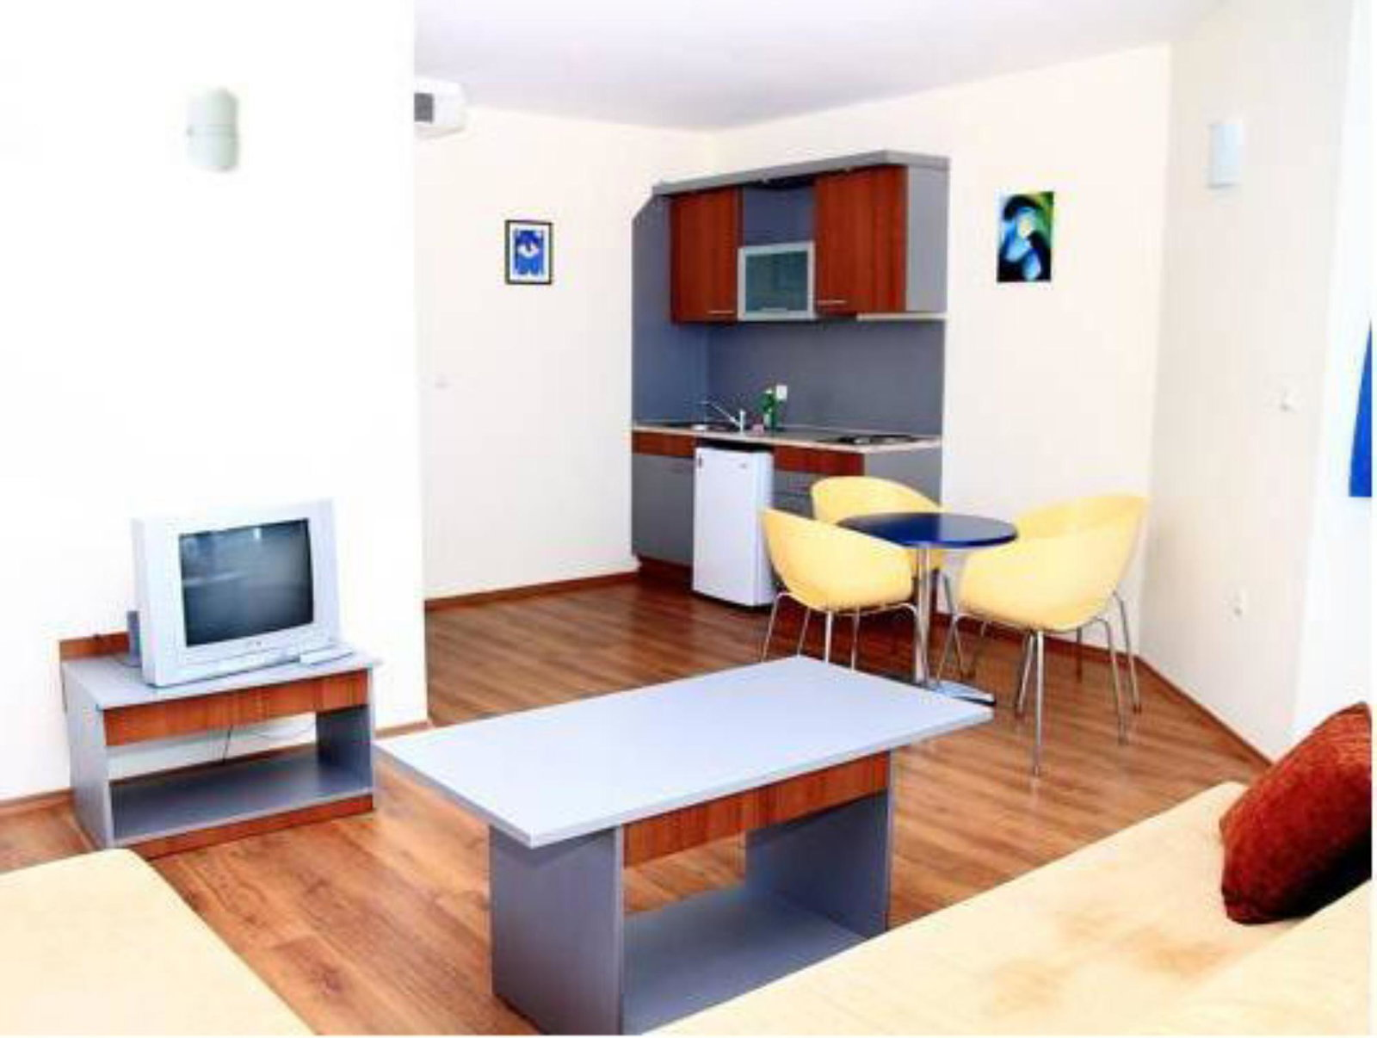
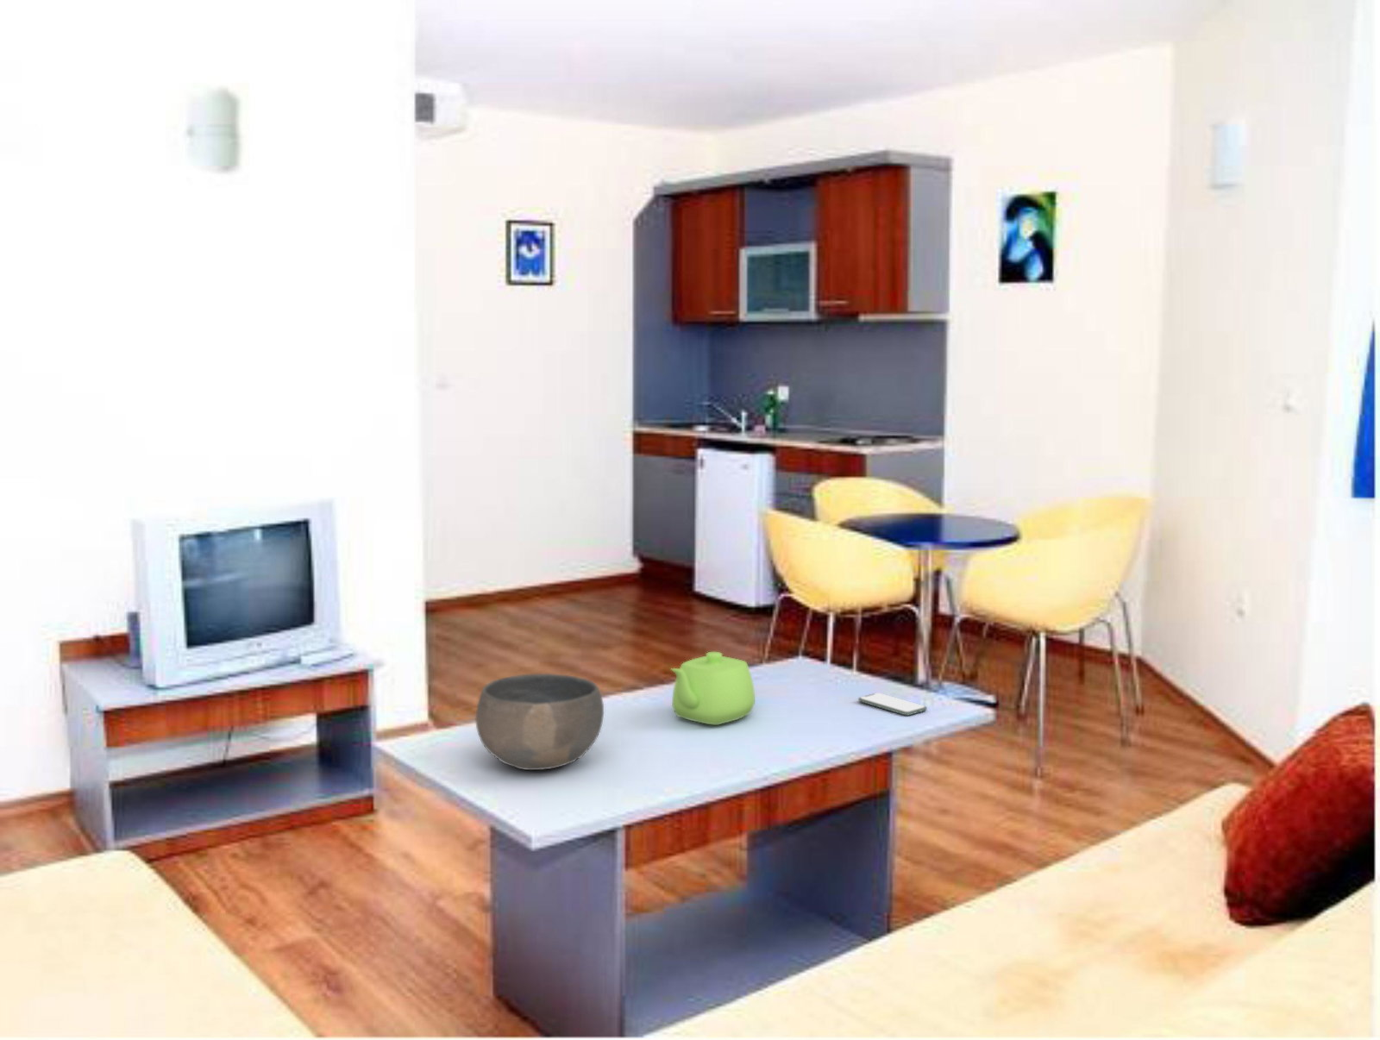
+ teapot (705, 687)
+ smartphone (892, 704)
+ bowl (540, 724)
